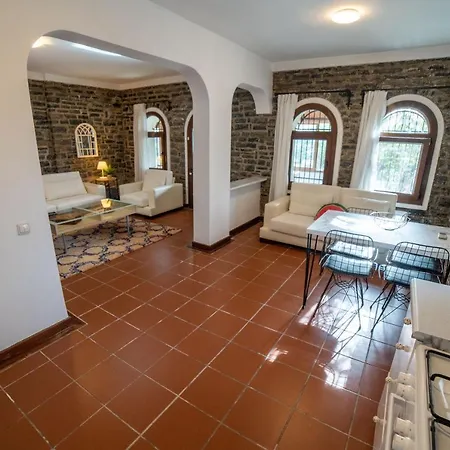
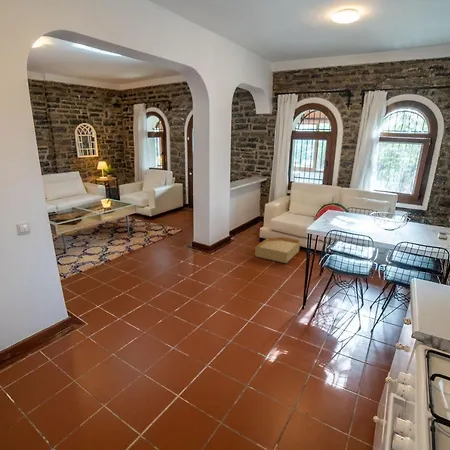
+ basket (277, 247)
